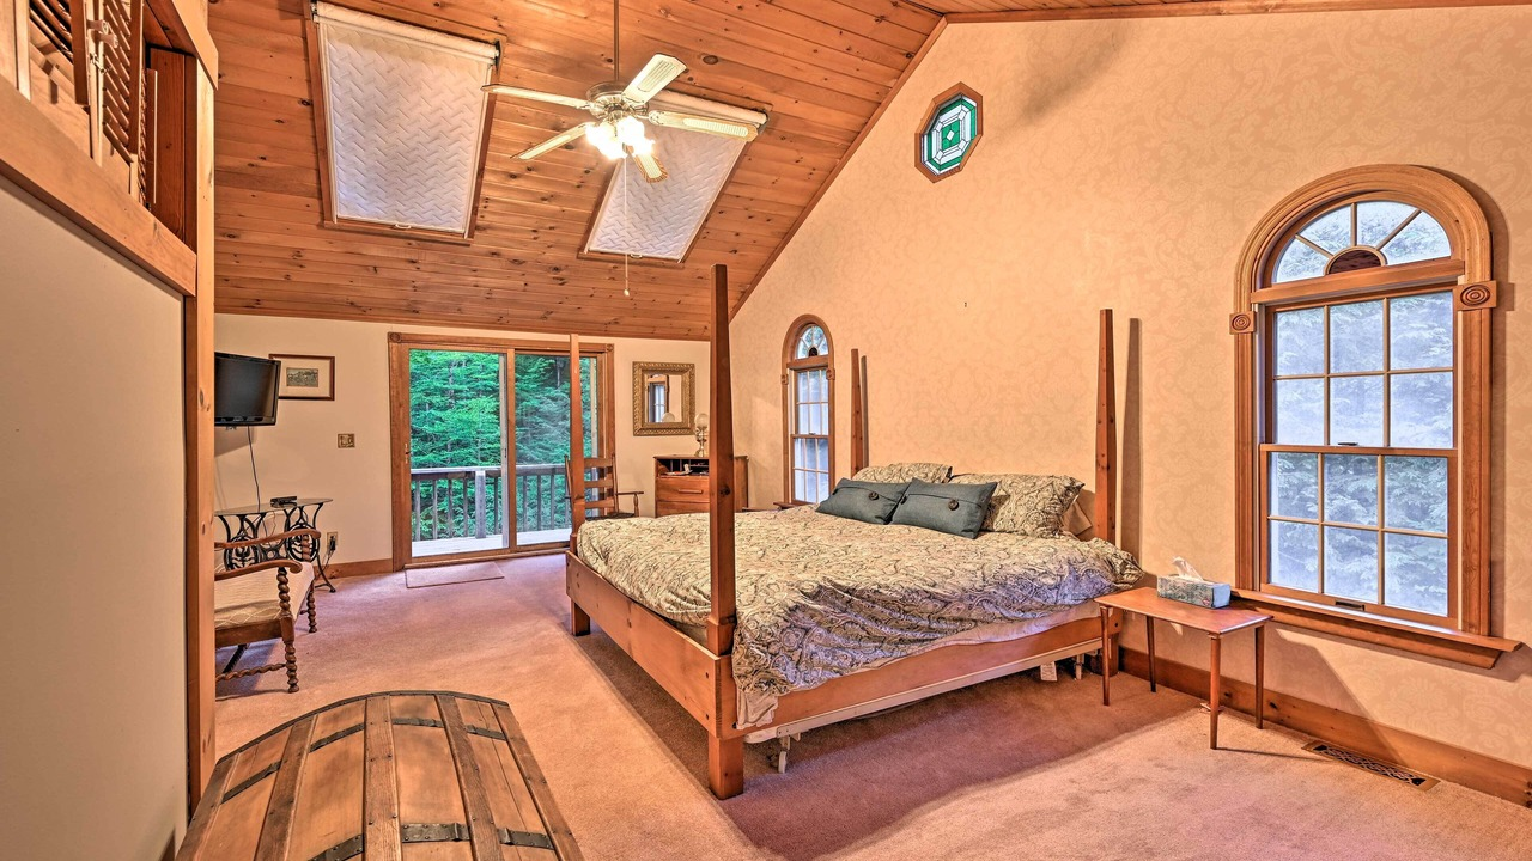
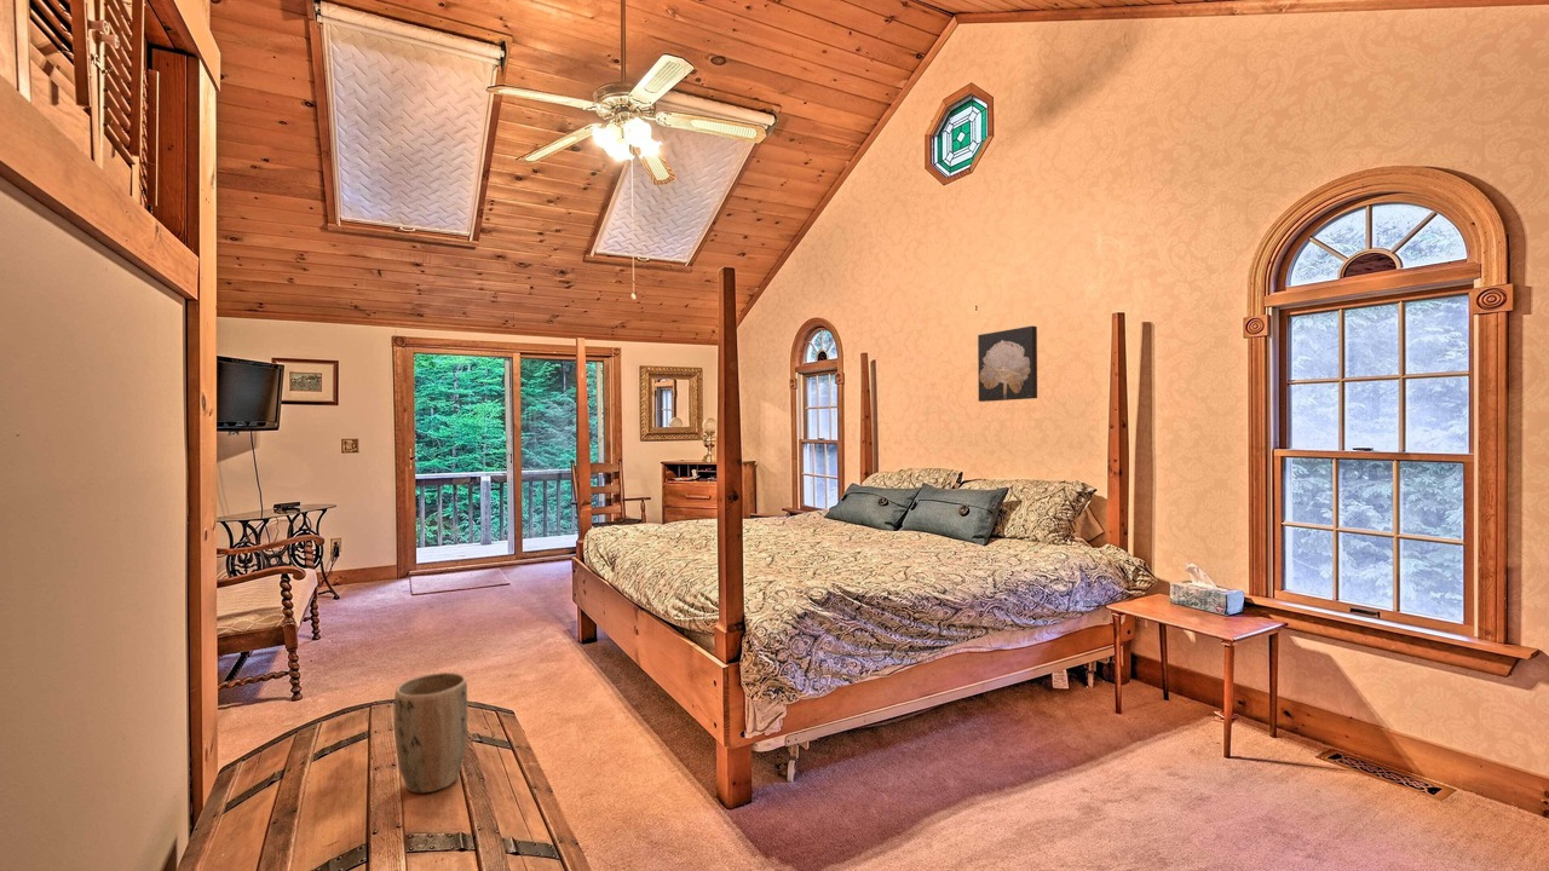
+ wall art (1006, 365)
+ plant pot (432, 732)
